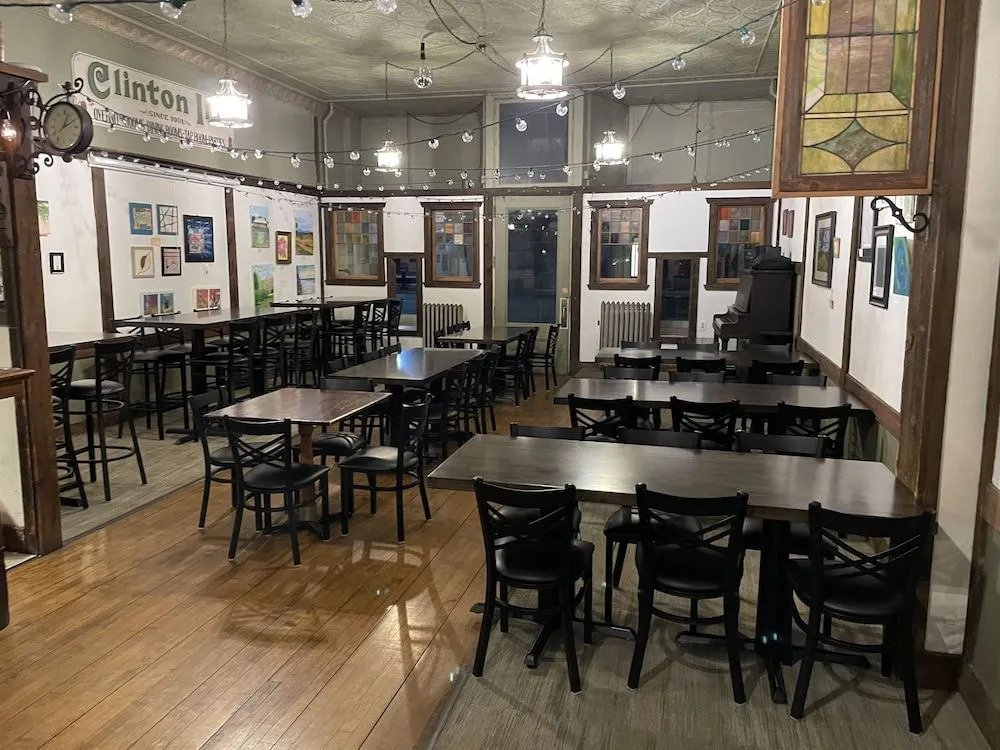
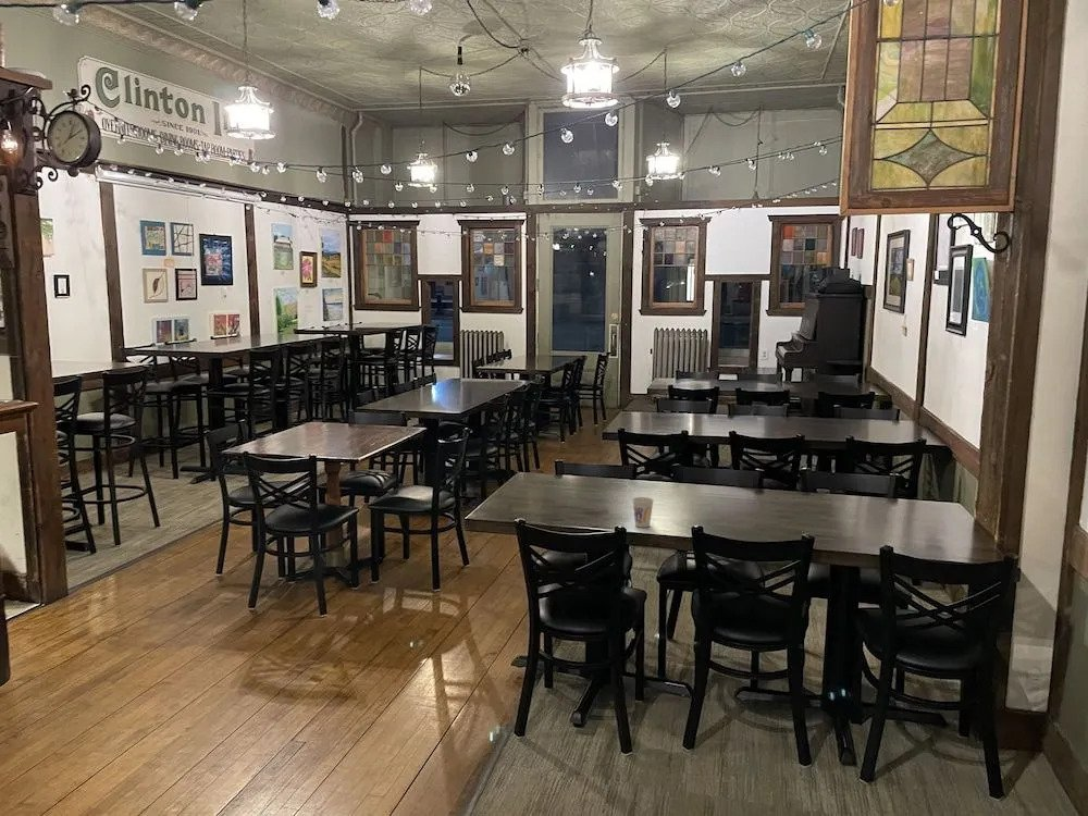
+ cup (642, 512)
